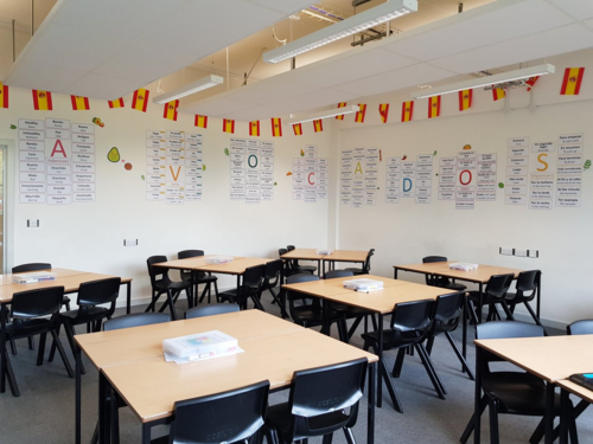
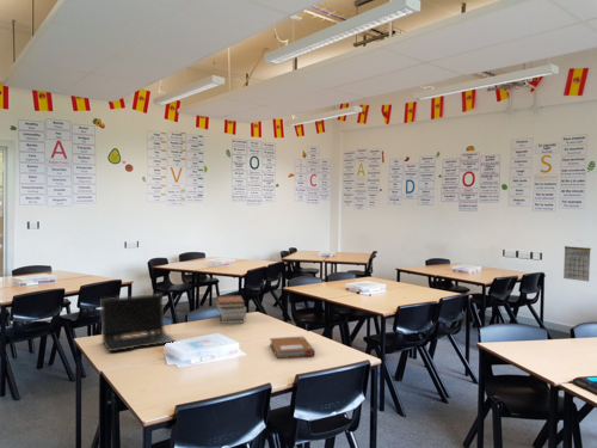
+ notebook (291, 346)
+ calendar (577, 259)
+ laptop computer (137, 320)
+ book stack (230, 308)
